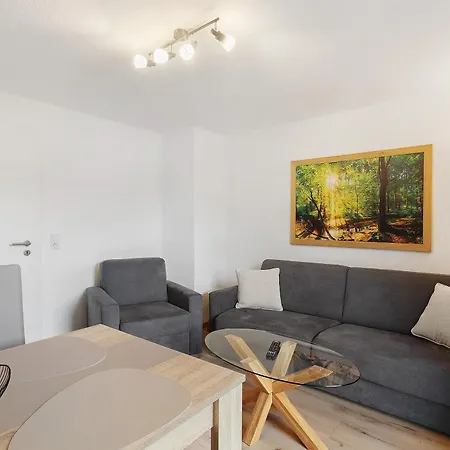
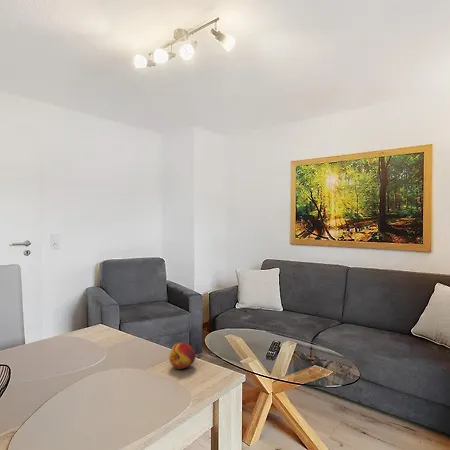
+ fruit (182, 355)
